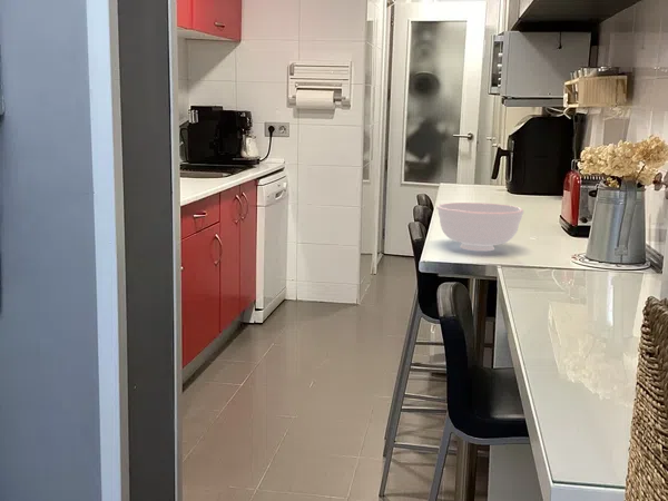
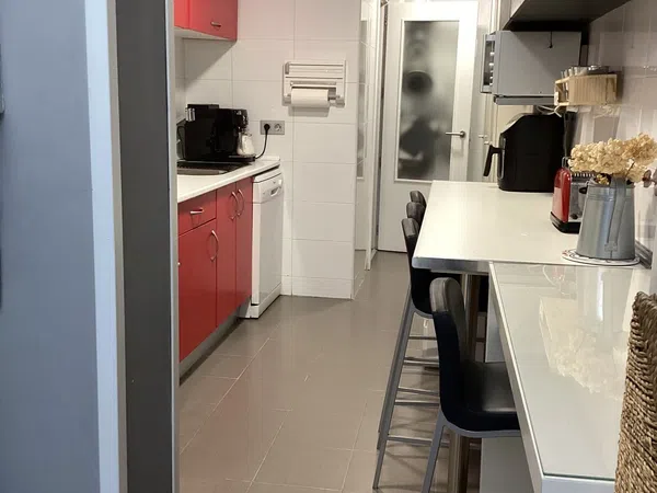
- bowl (478, 227)
